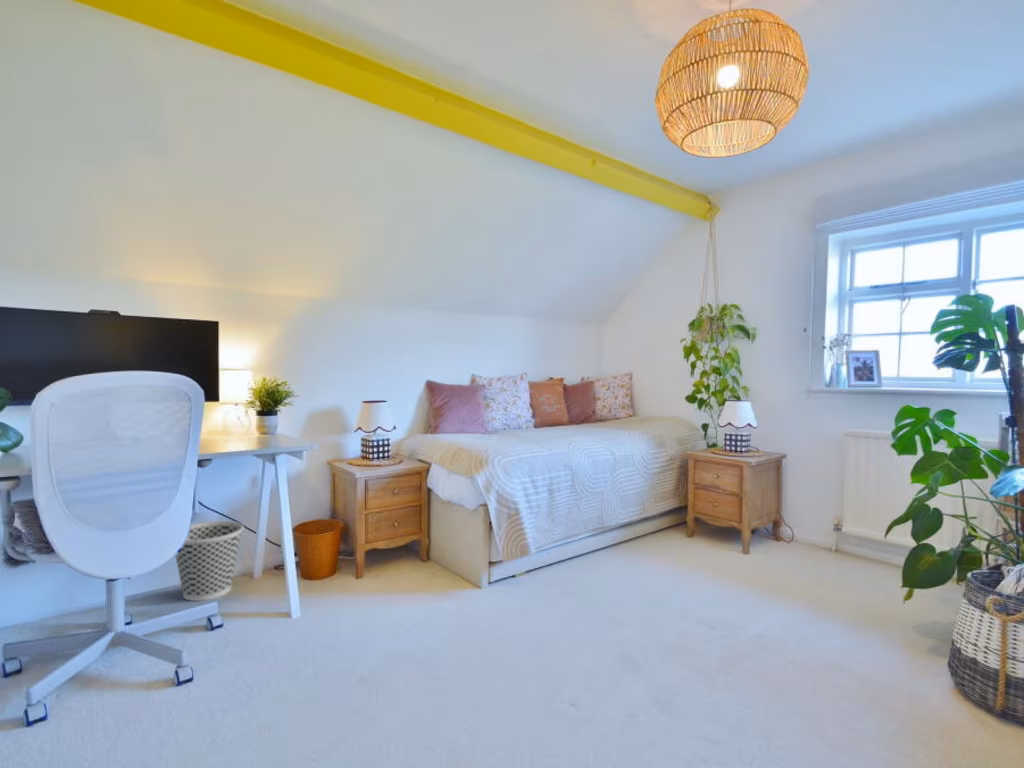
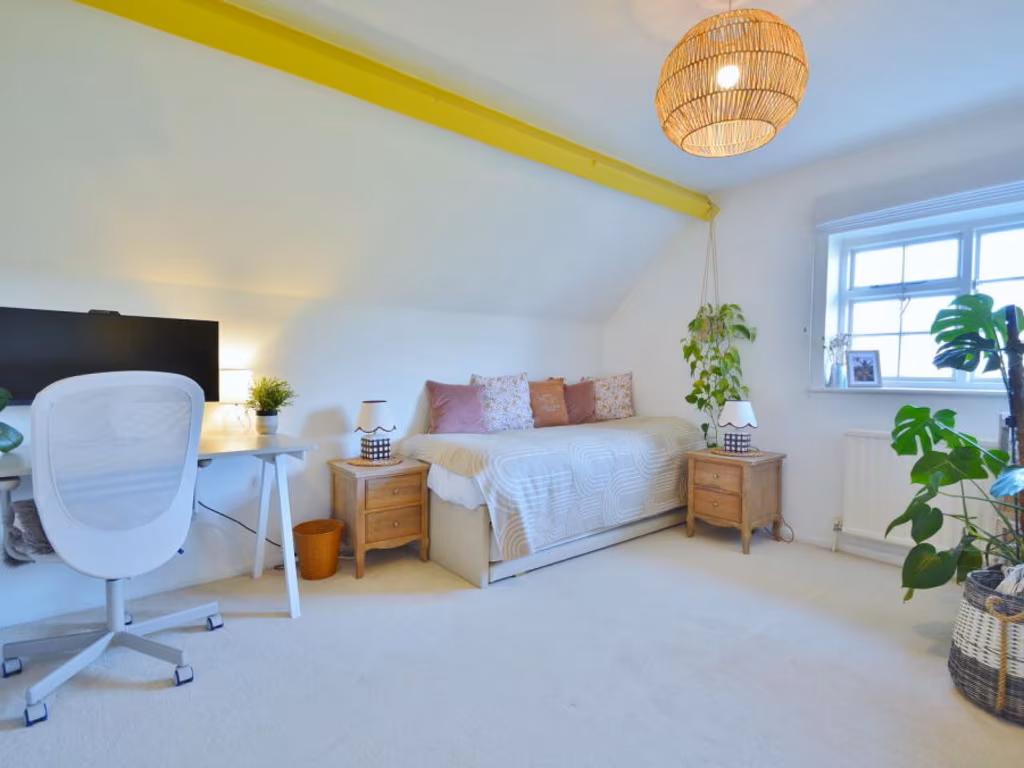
- wastebasket (207, 560)
